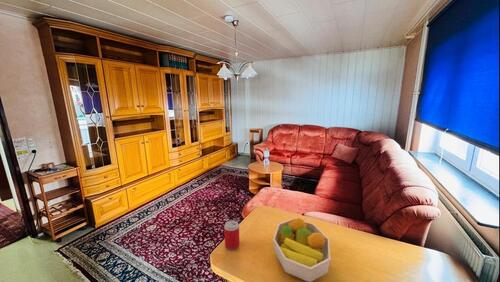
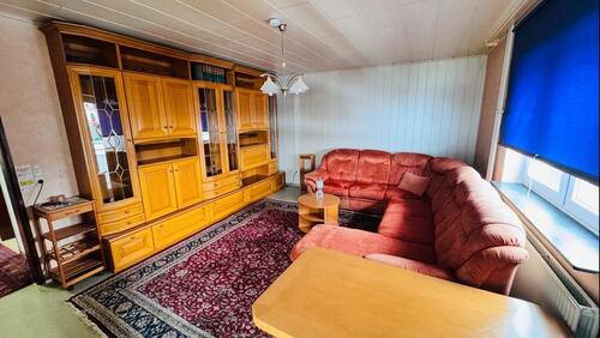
- beverage can (231, 234)
- fruit bowl (300, 243)
